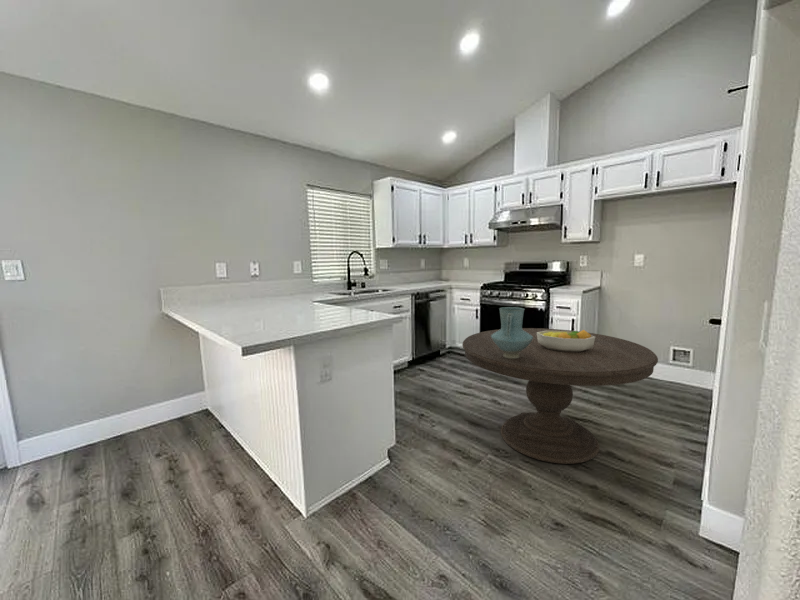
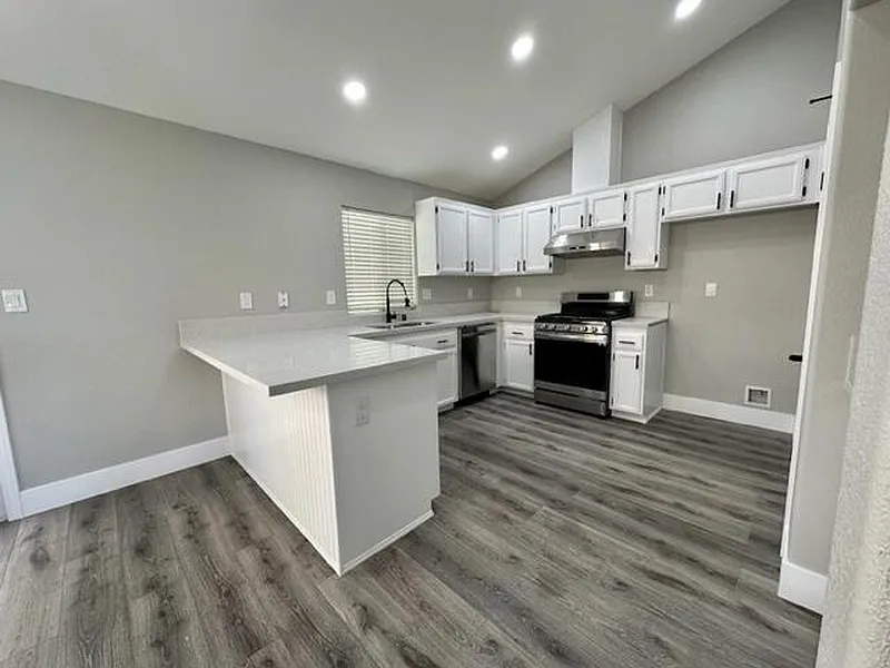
- dining table (548, 391)
- ceramic pitcher (511, 332)
- fruit bowl (564, 338)
